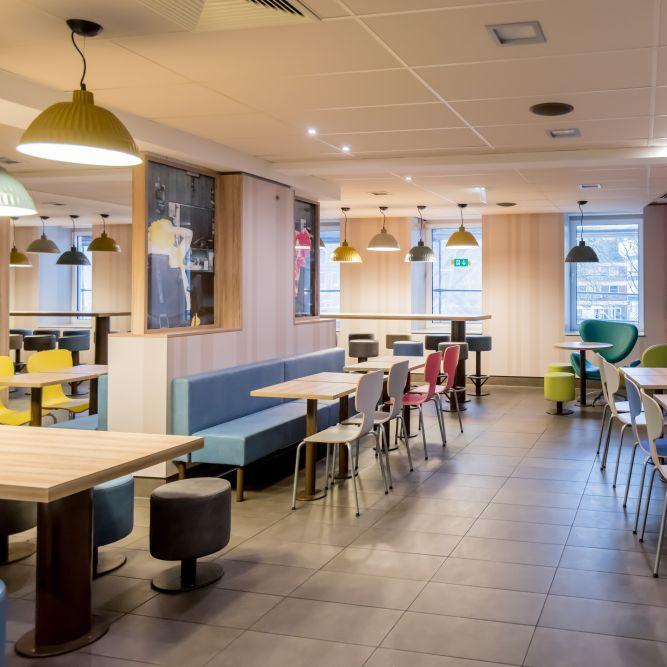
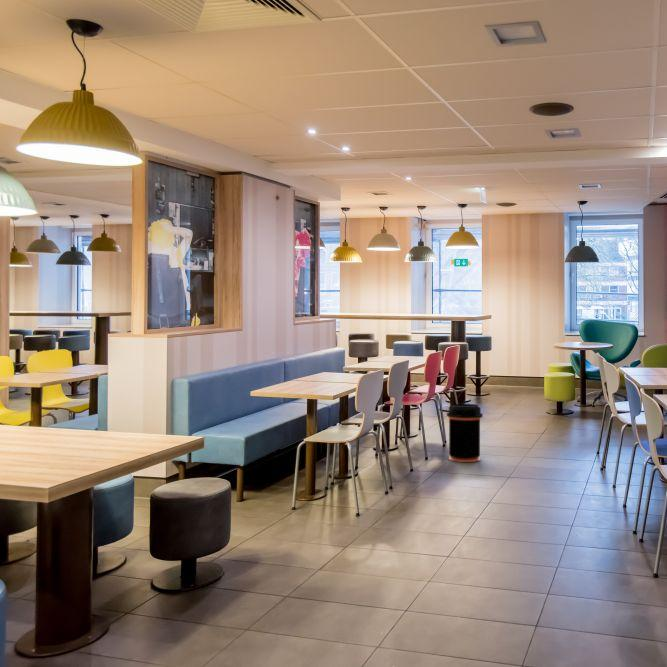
+ trash can (464, 432)
